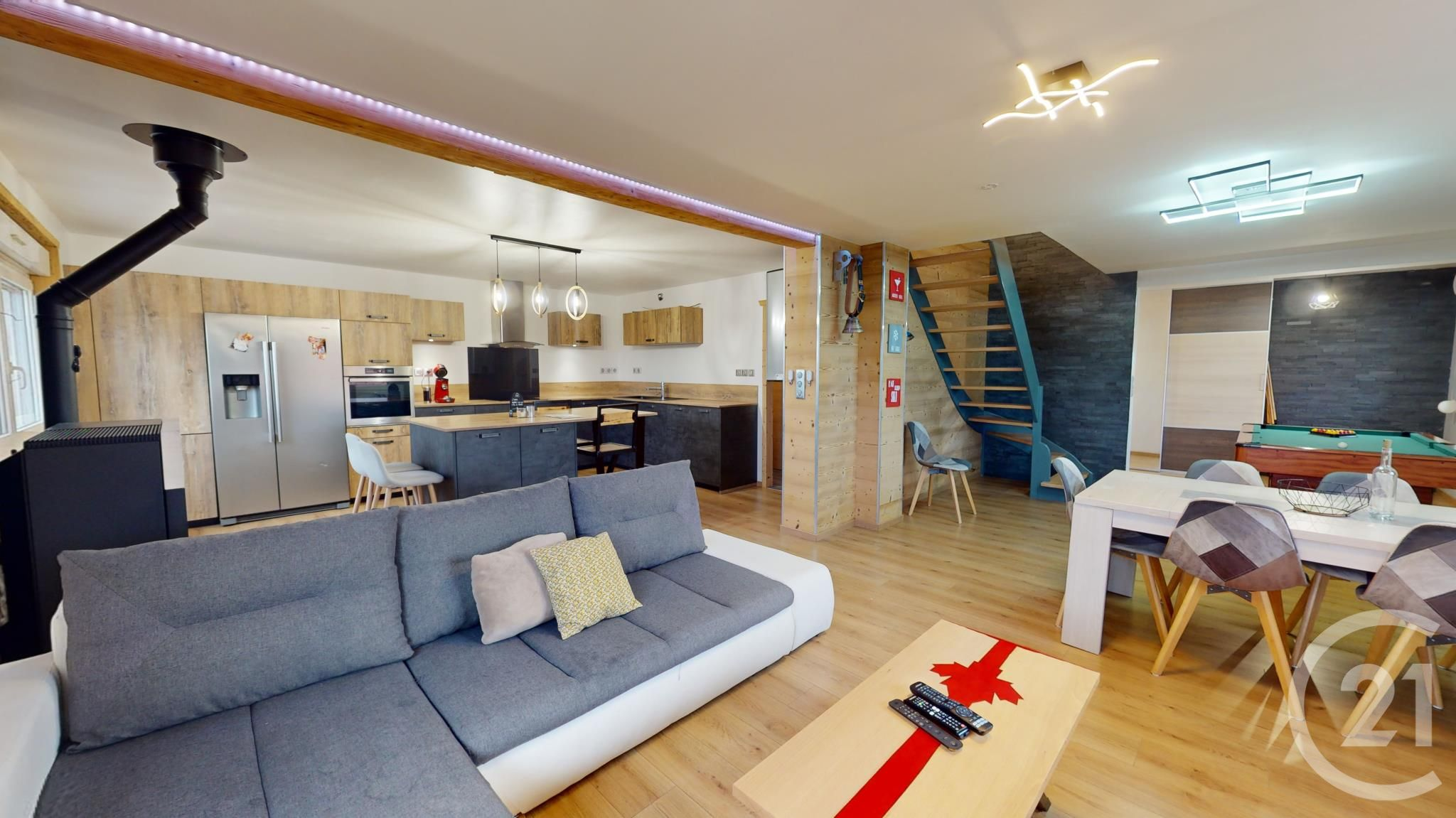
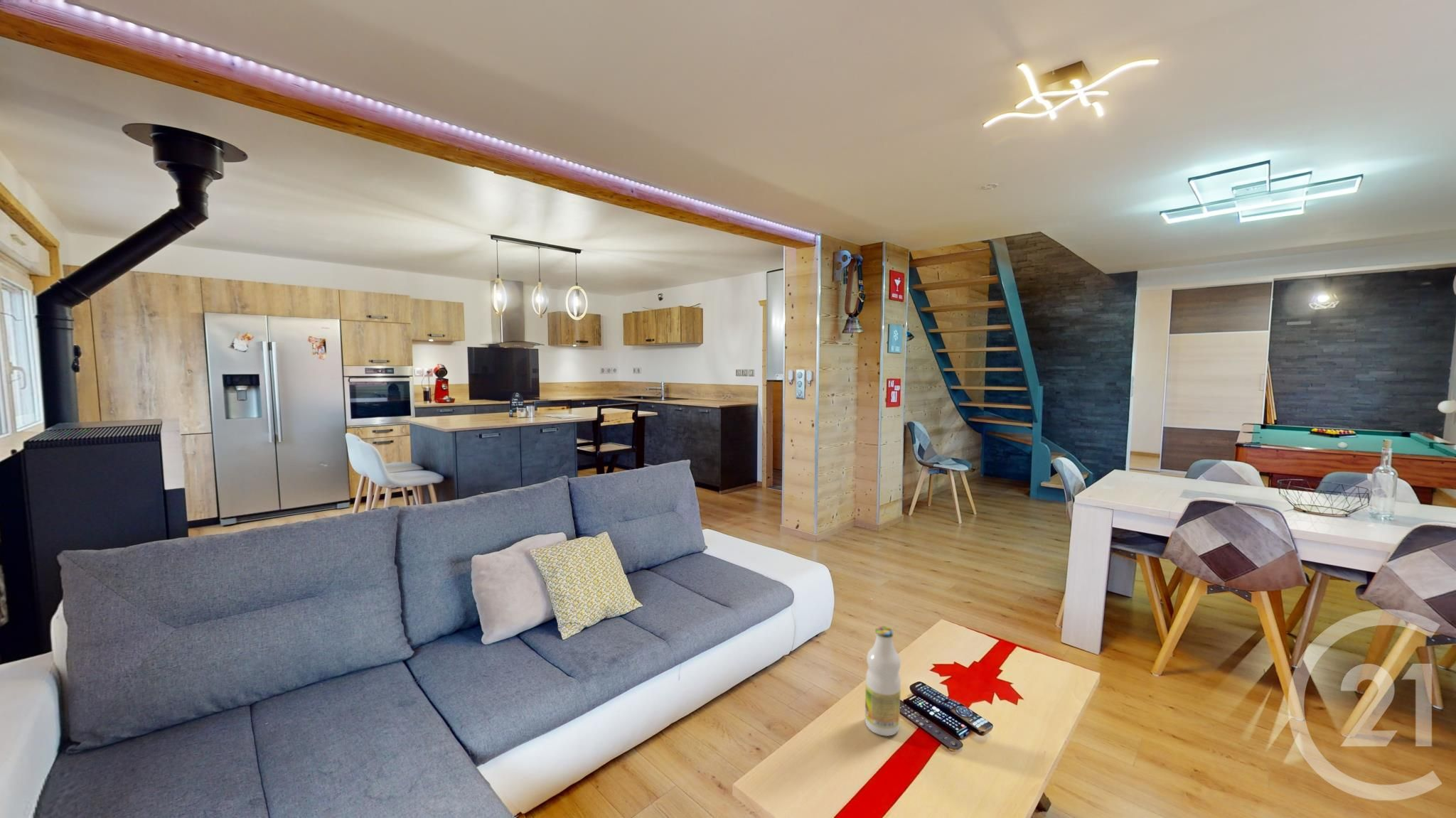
+ bottle (883, 678)
